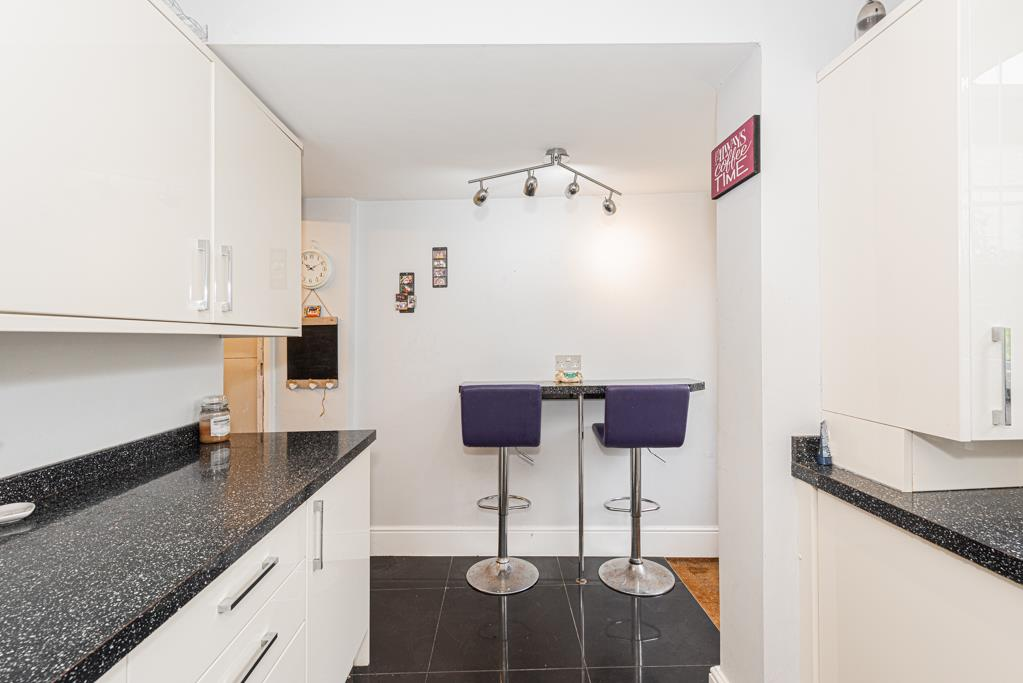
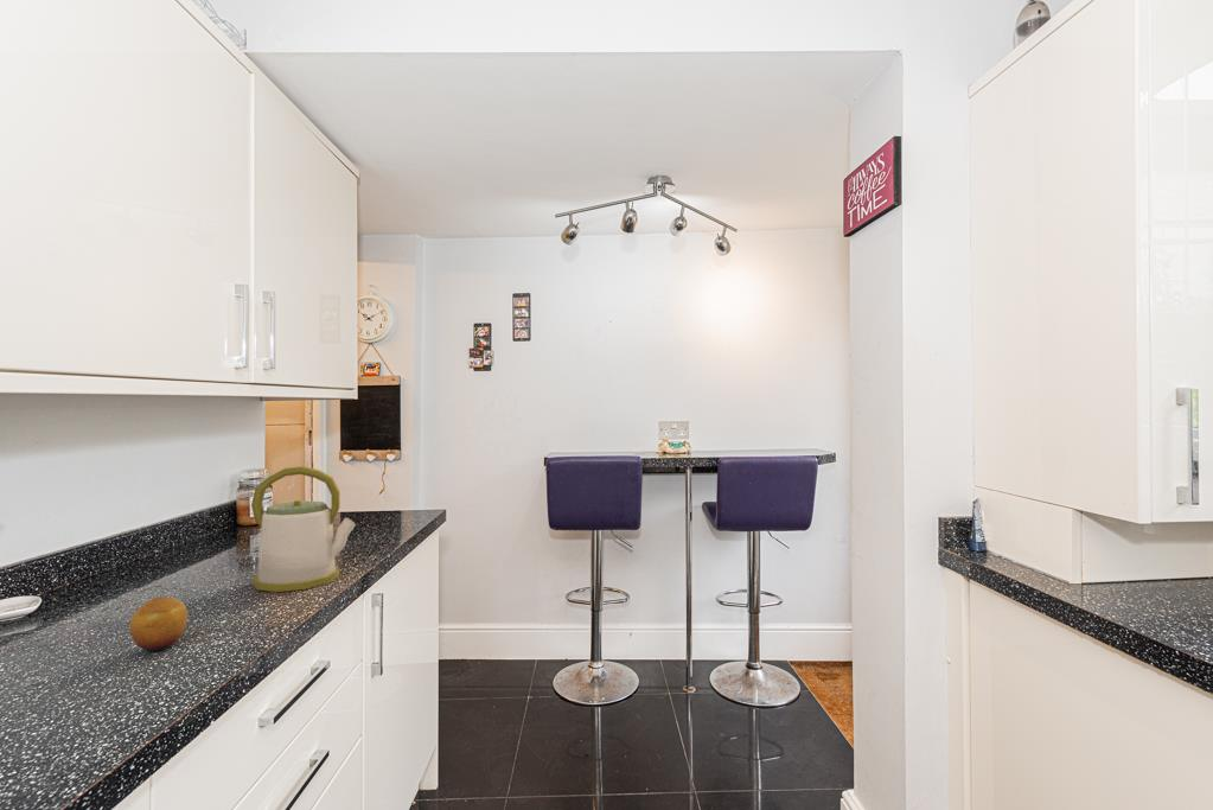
+ kettle (305, 522)
+ fruit (159, 621)
